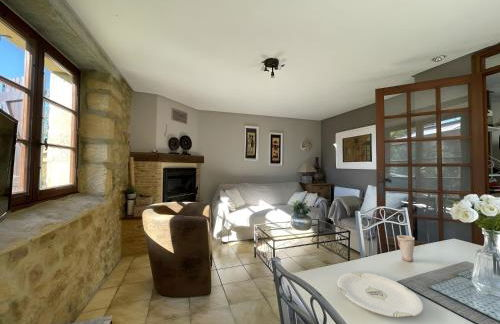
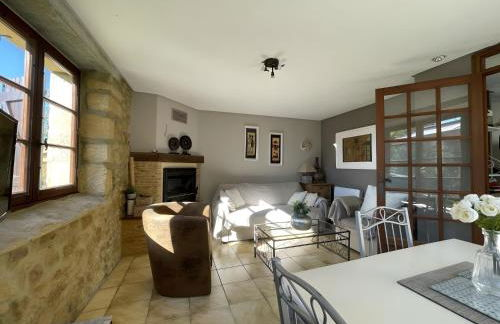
- plate (376, 293)
- cup (405, 247)
